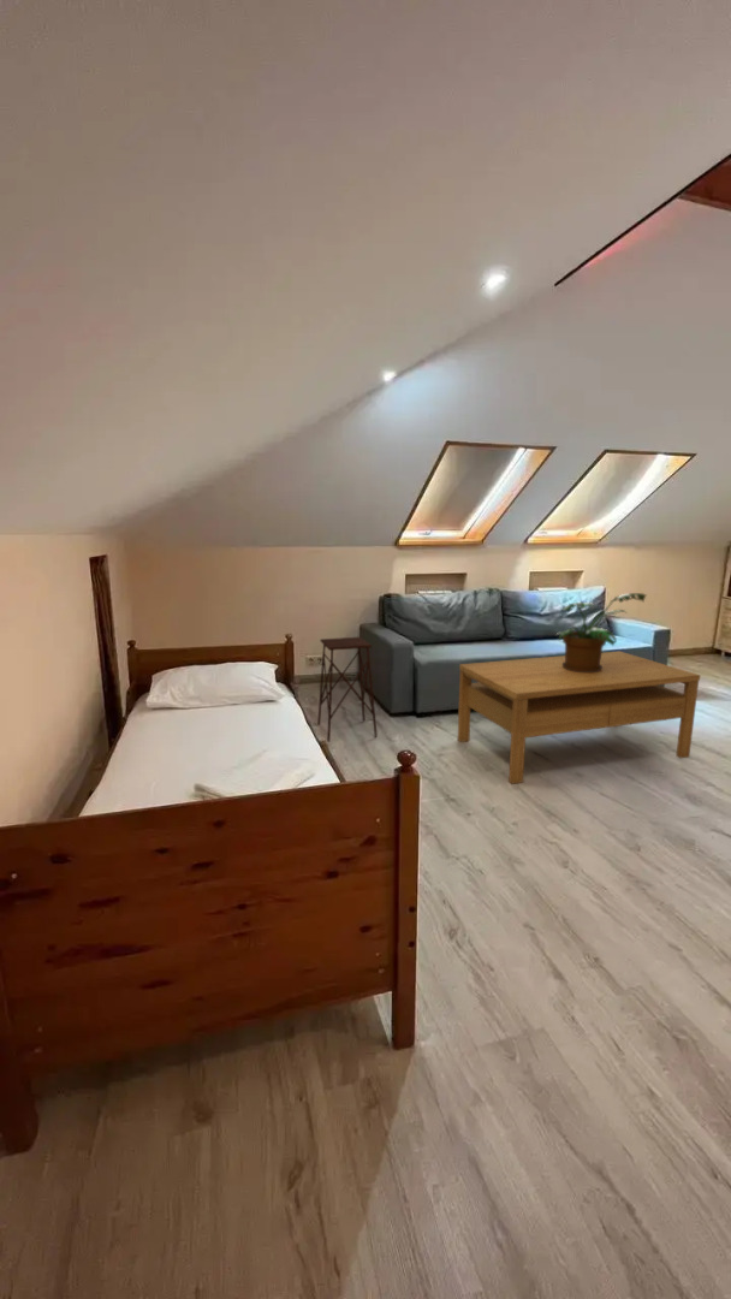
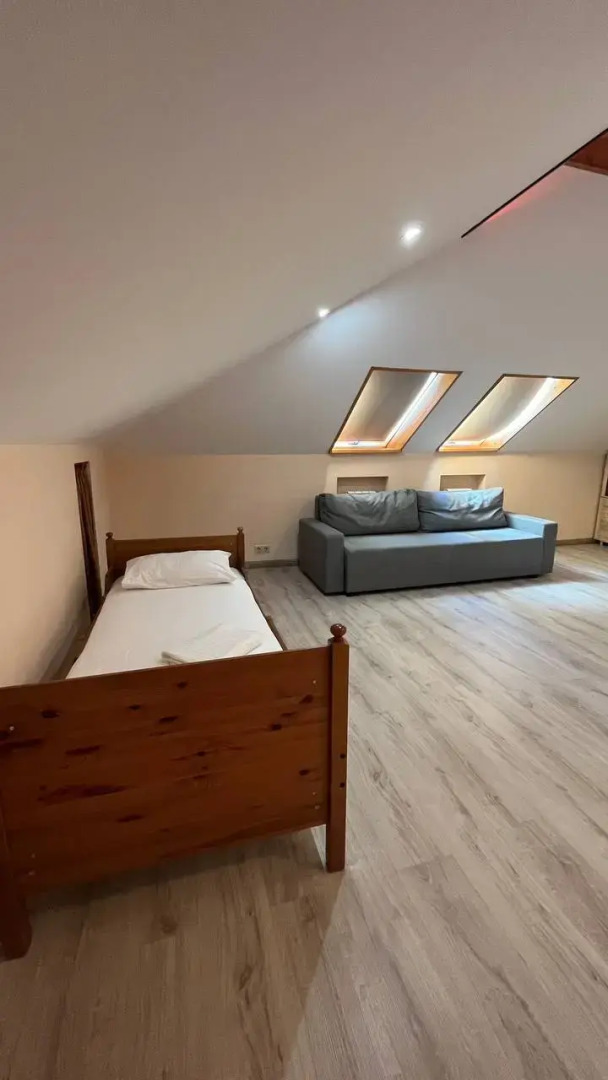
- potted plant (598, 631)
- coffee table (572, 710)
- side table (349, 686)
